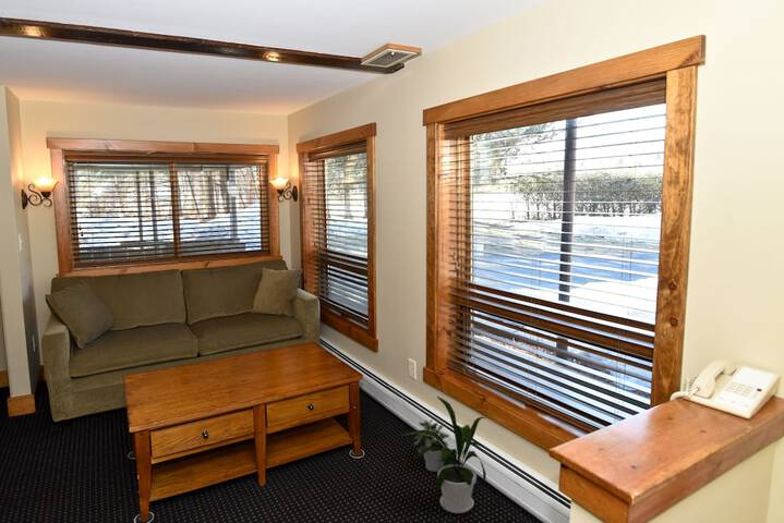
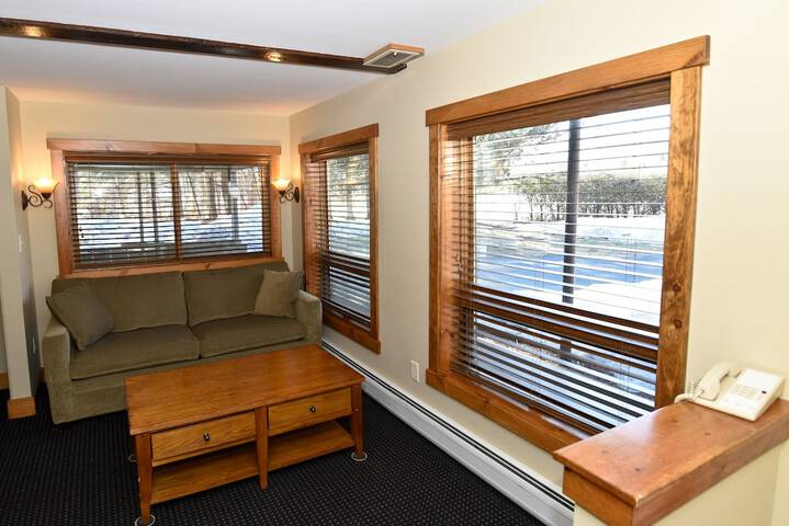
- potted plant (429, 445)
- house plant (454, 455)
